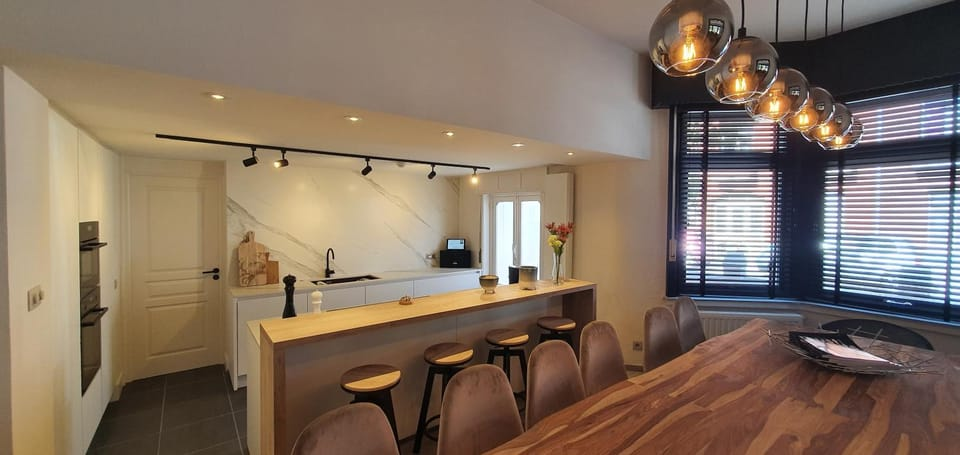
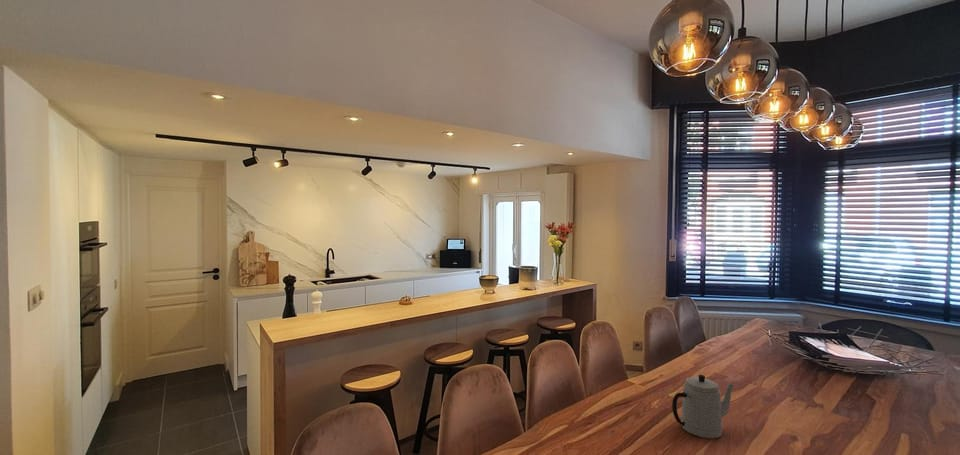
+ teapot (703, 401)
